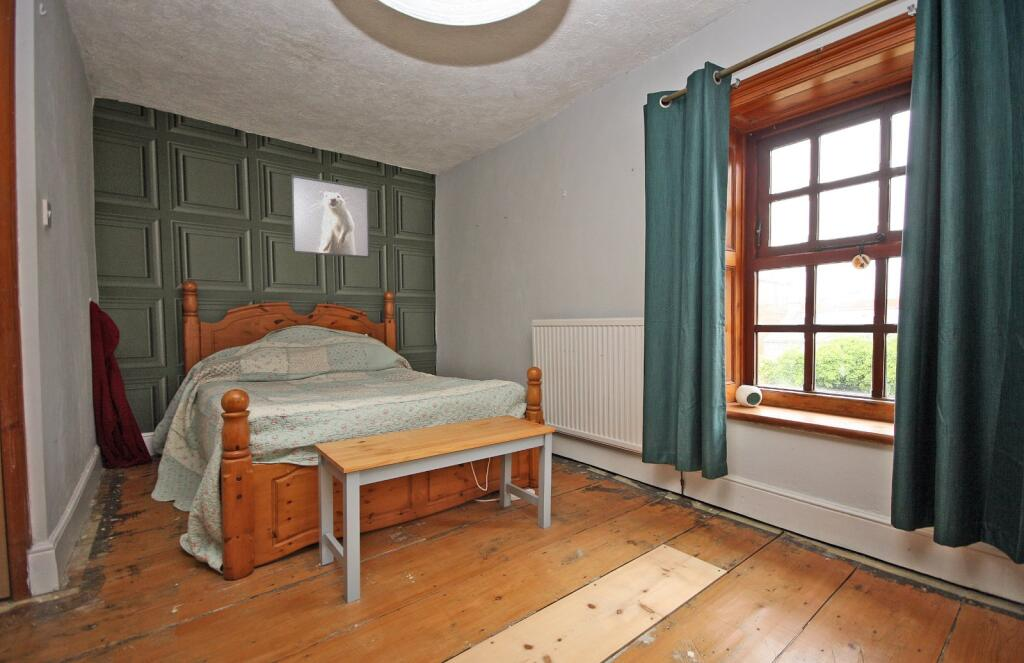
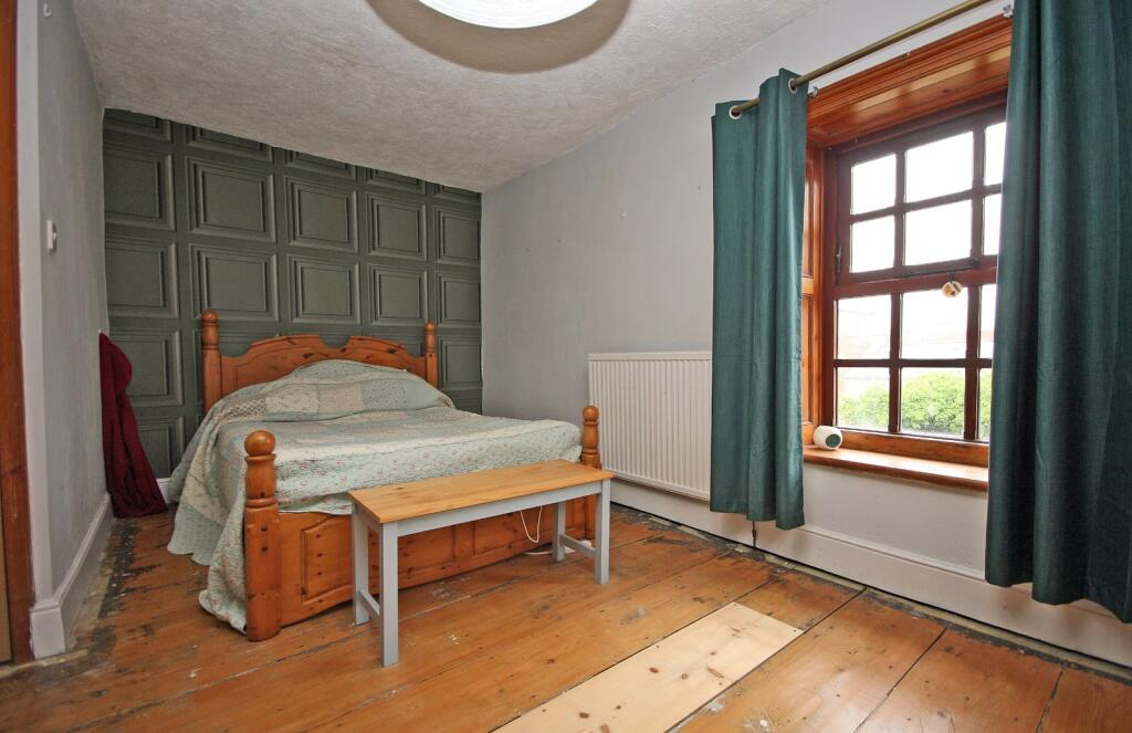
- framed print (332, 218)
